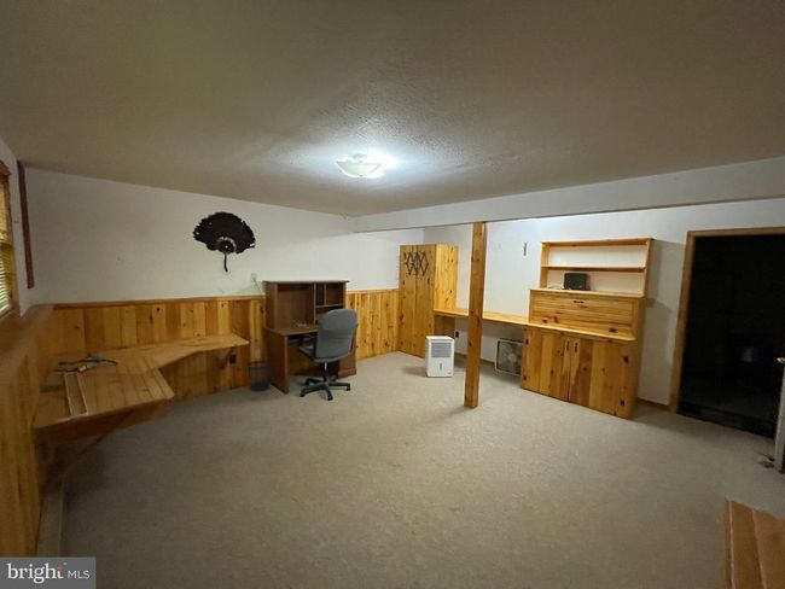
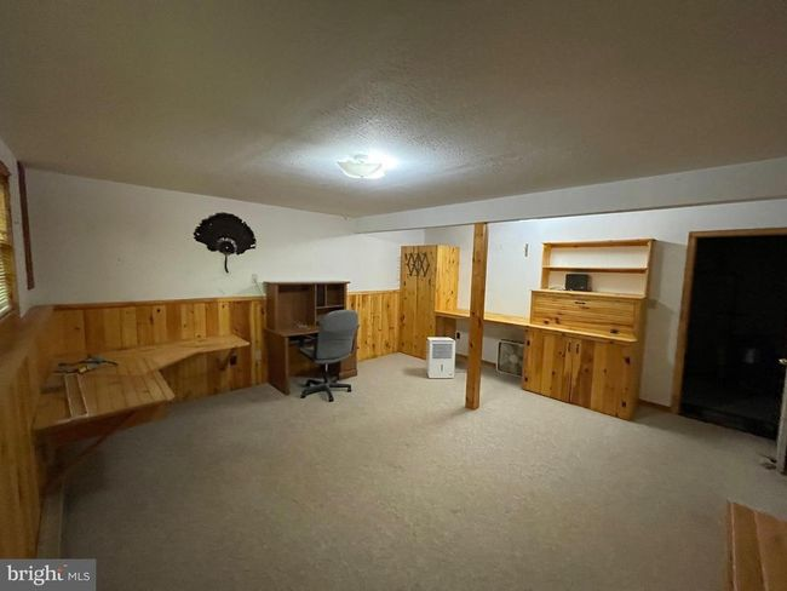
- wastebasket (260, 375)
